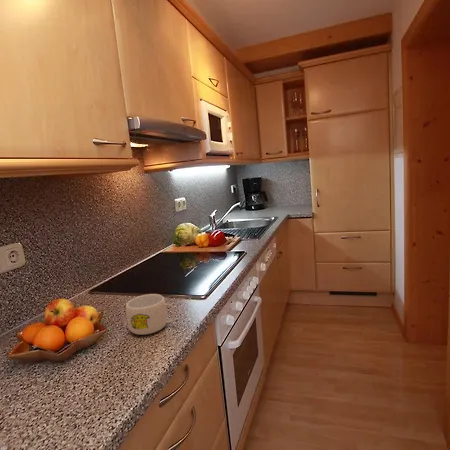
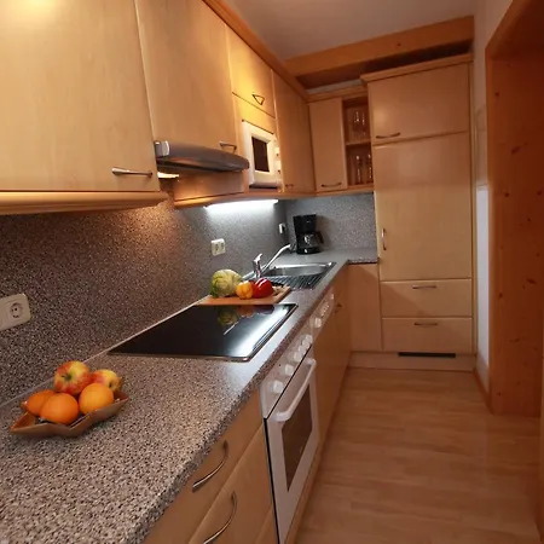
- mug (147, 313)
